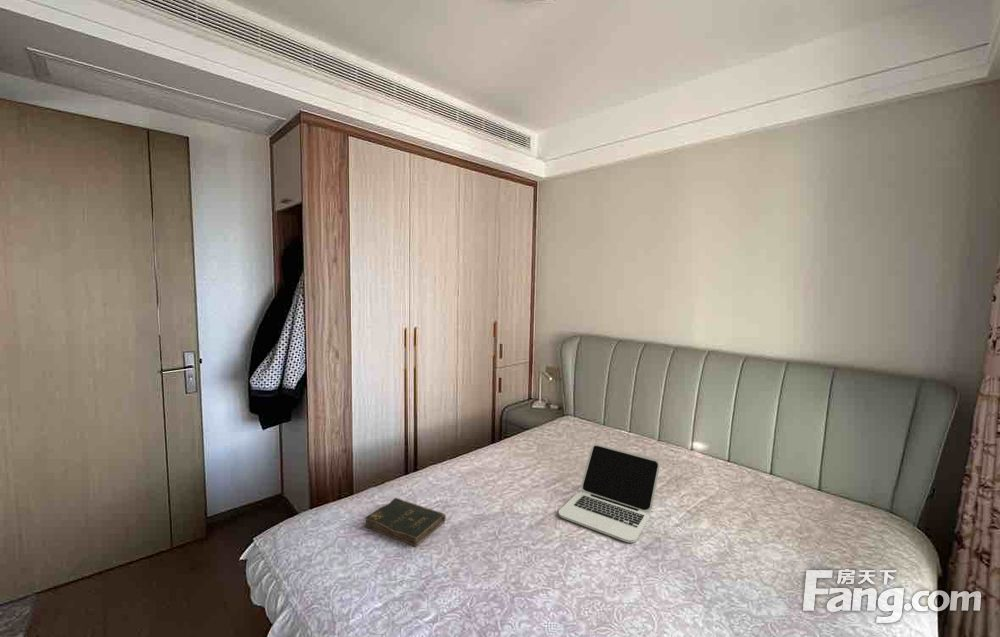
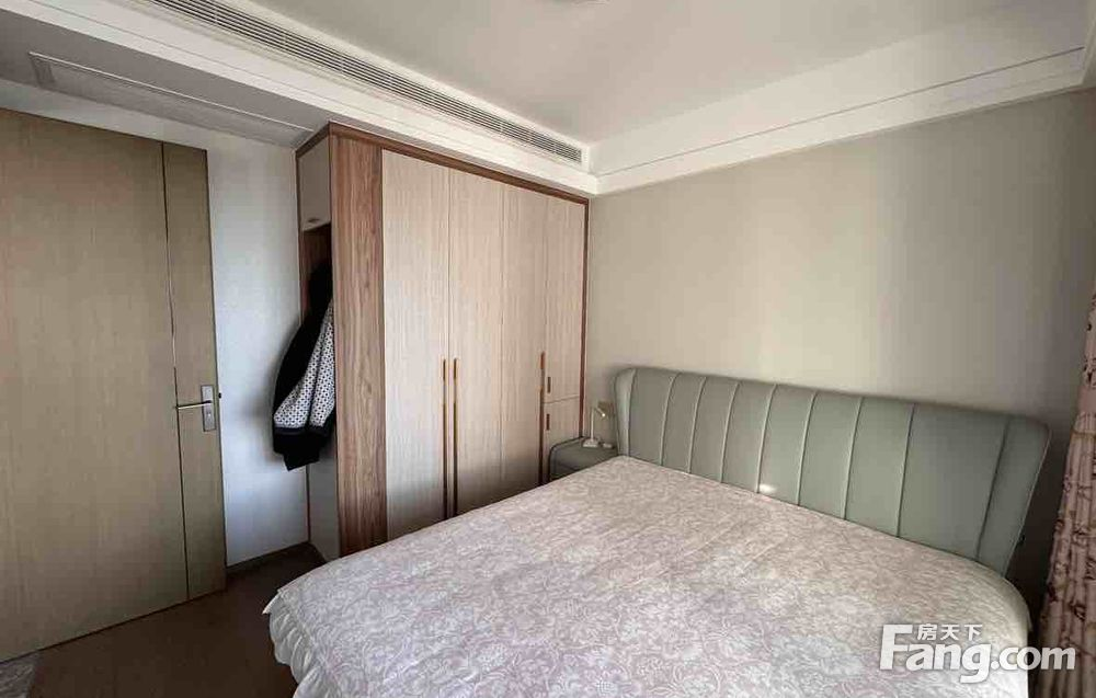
- laptop (610, 487)
- bible (405, 519)
